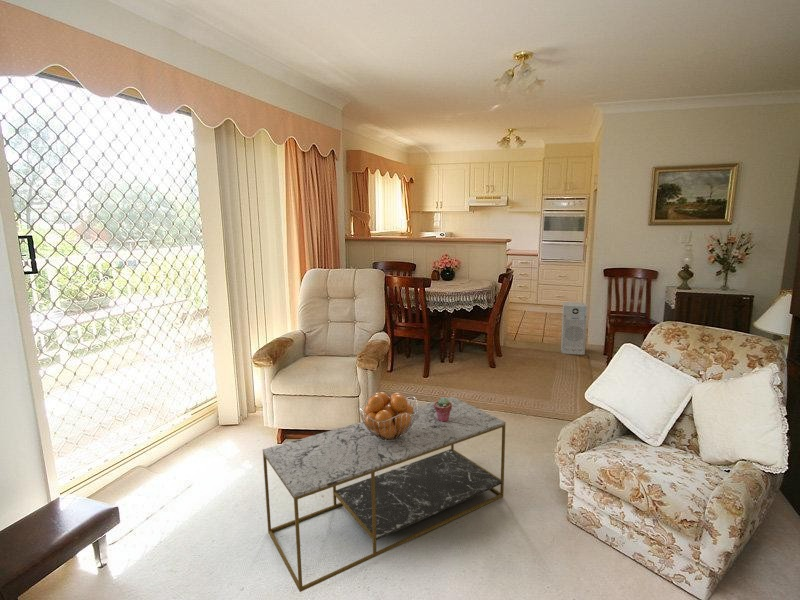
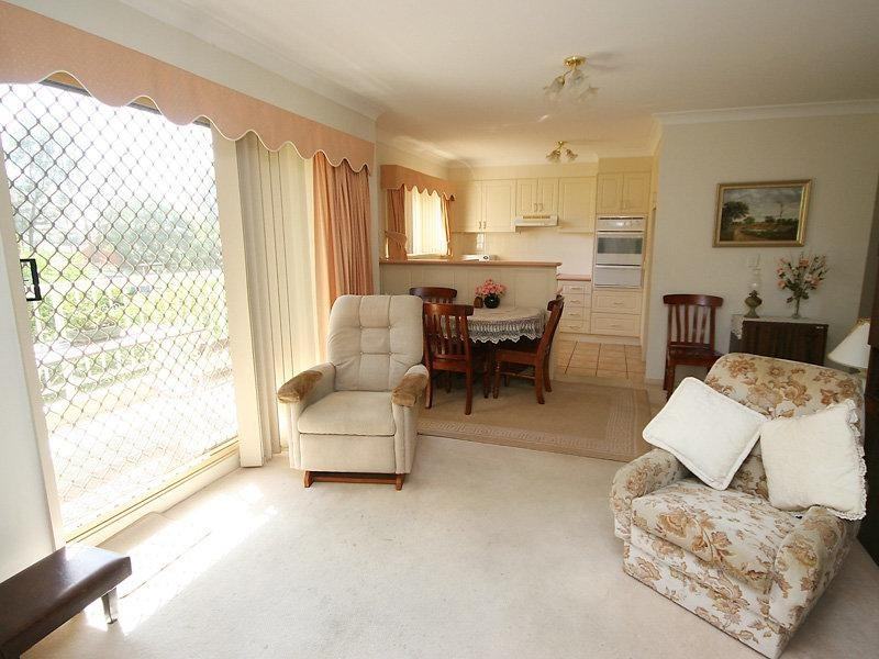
- fruit basket (388, 415)
- coffee table (391, 474)
- air purifier (573, 327)
- potted succulent (443, 408)
